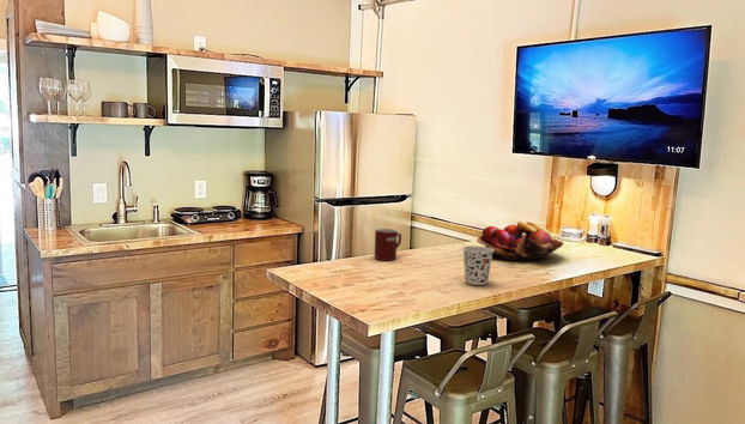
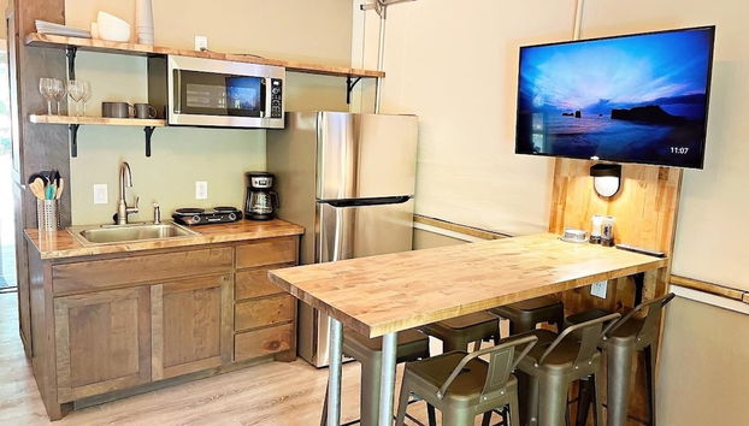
- fruit basket (520, 238)
- cup (477, 265)
- mug (389, 243)
